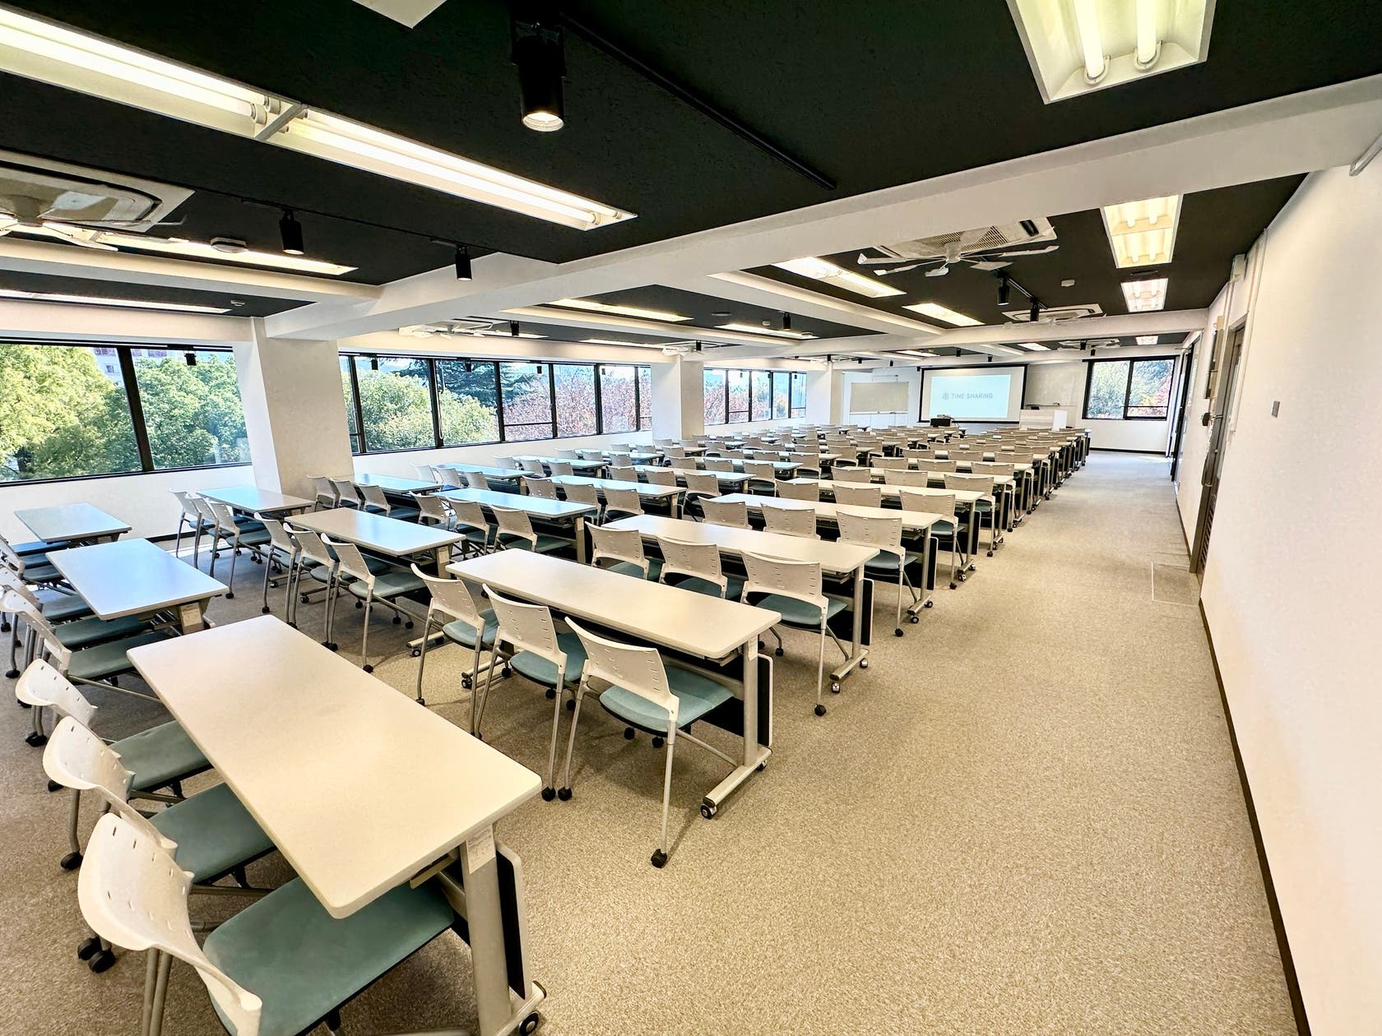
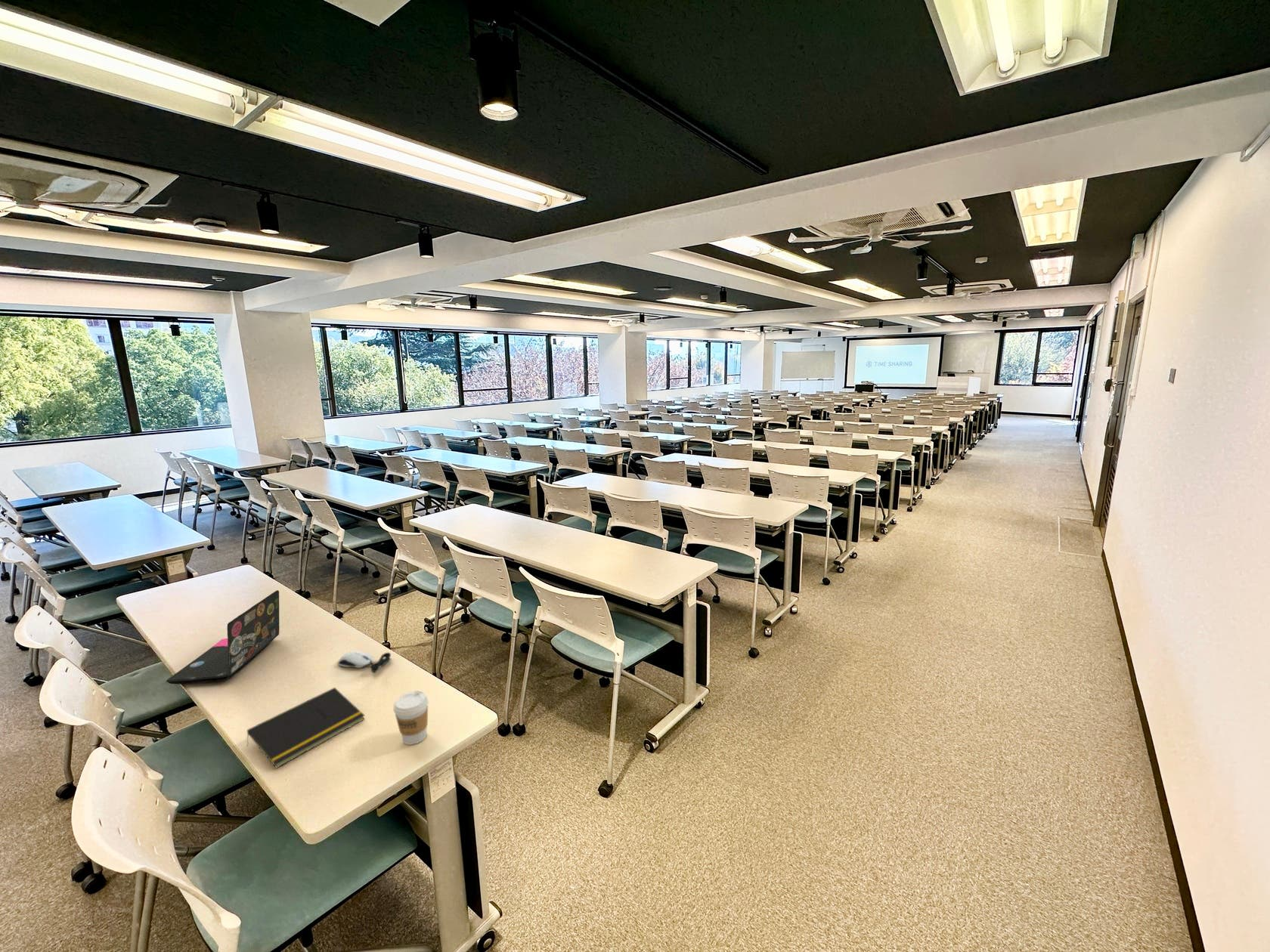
+ laptop (228, 633)
+ notepad (308, 724)
+ coffee cup (412, 717)
+ computer mouse (361, 659)
